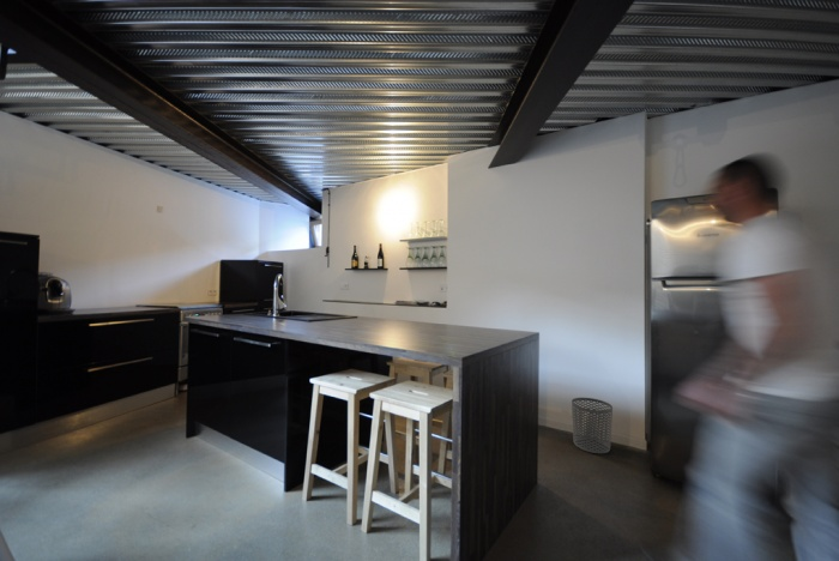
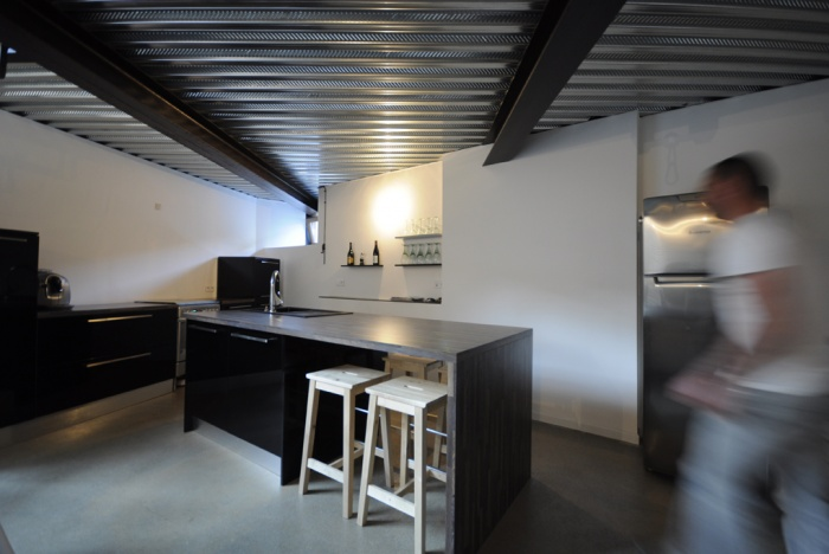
- waste bin (591, 424)
